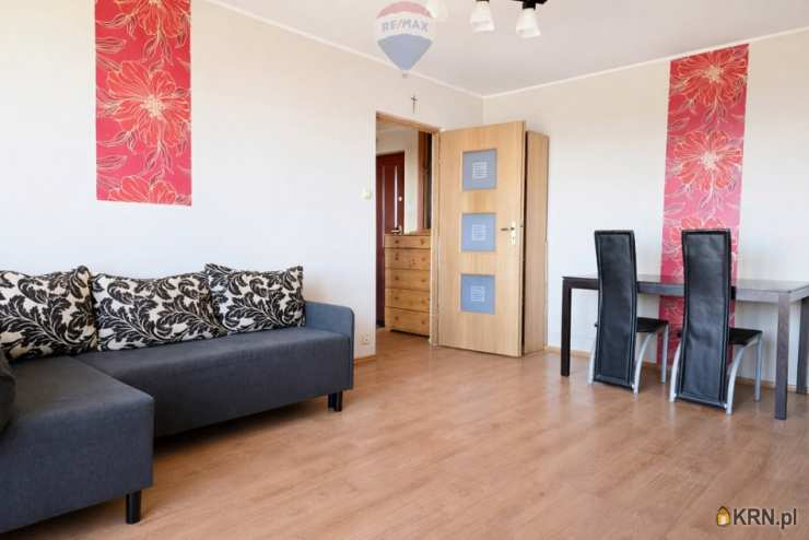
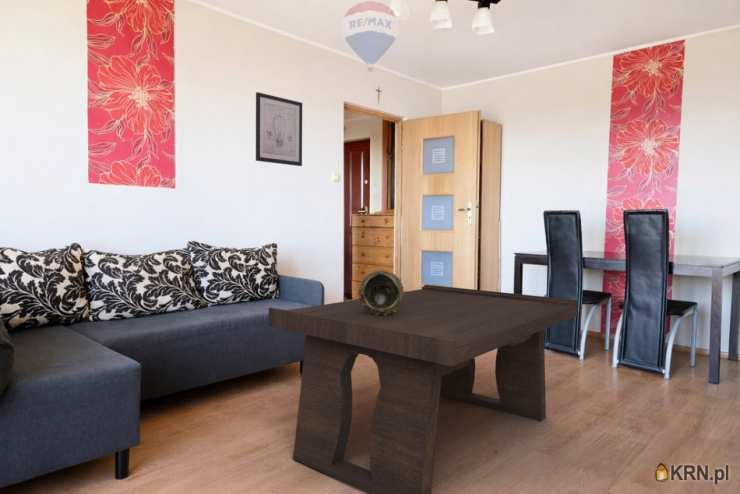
+ wall art (279, 130)
+ decorative bowl (381, 290)
+ coffee table (433, 370)
